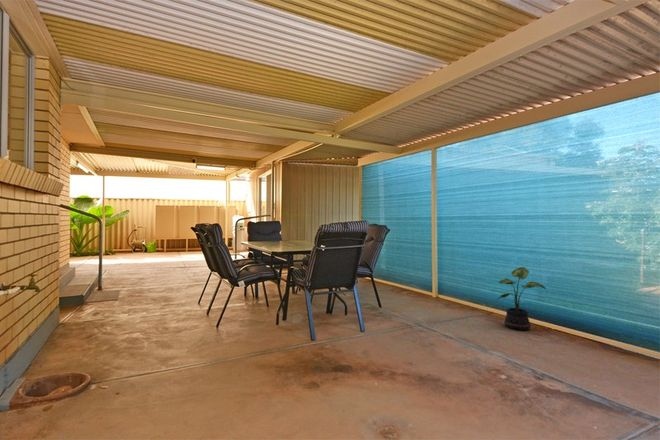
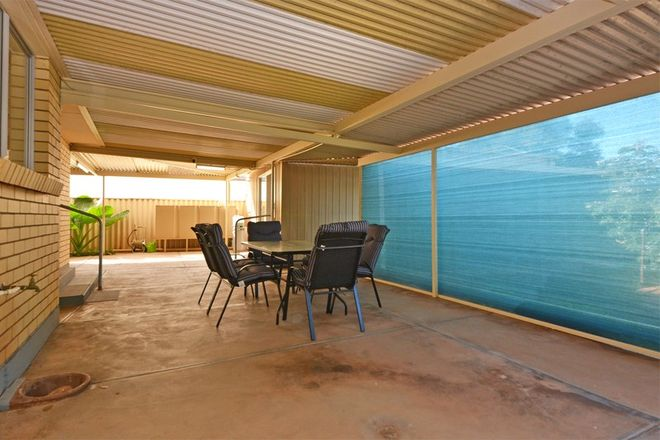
- potted plant (519, 299)
